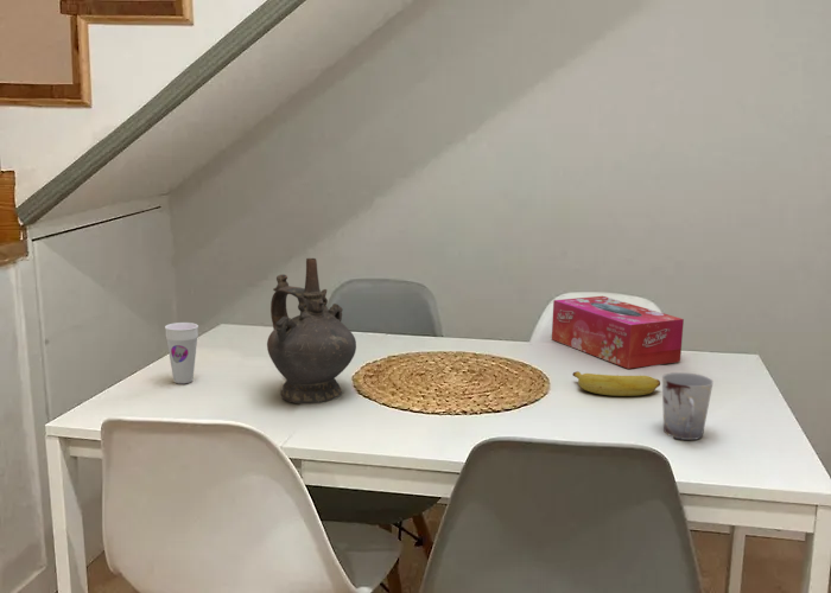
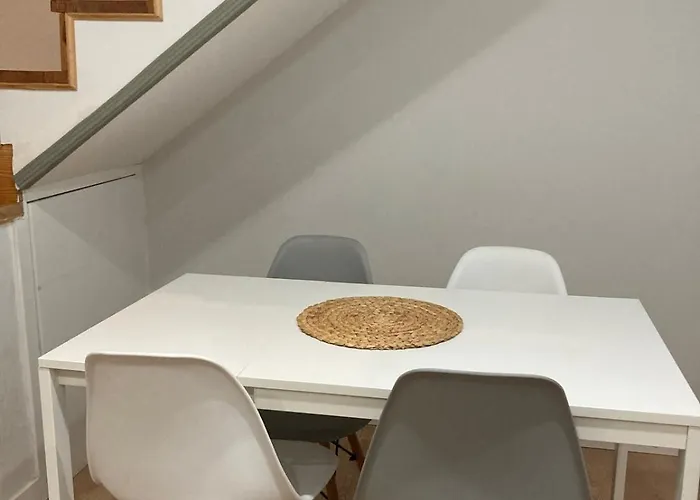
- banana (617, 381)
- cup (686, 409)
- cup (182, 353)
- ceremonial vessel (307, 326)
- tissue box (614, 330)
